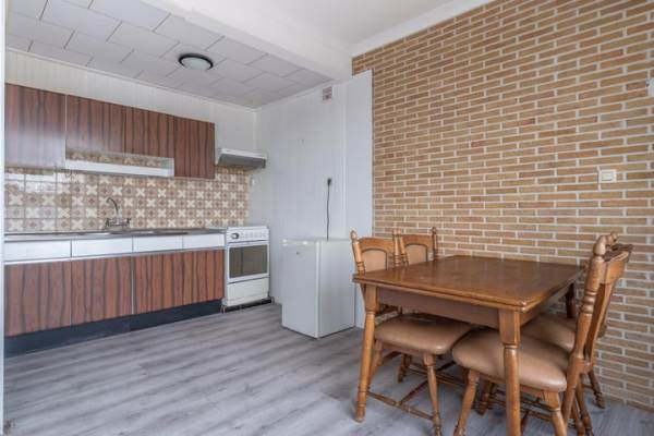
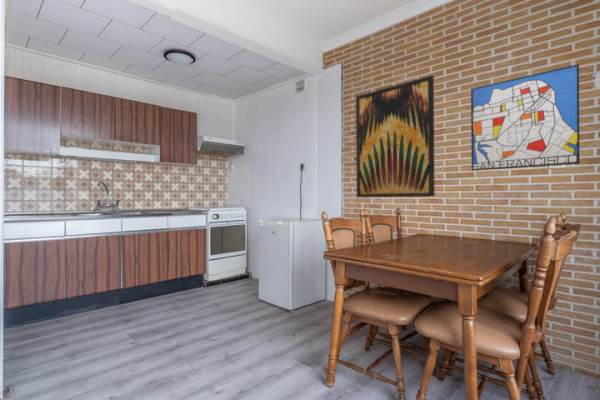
+ wall art (391, 142)
+ wall art (520, 122)
